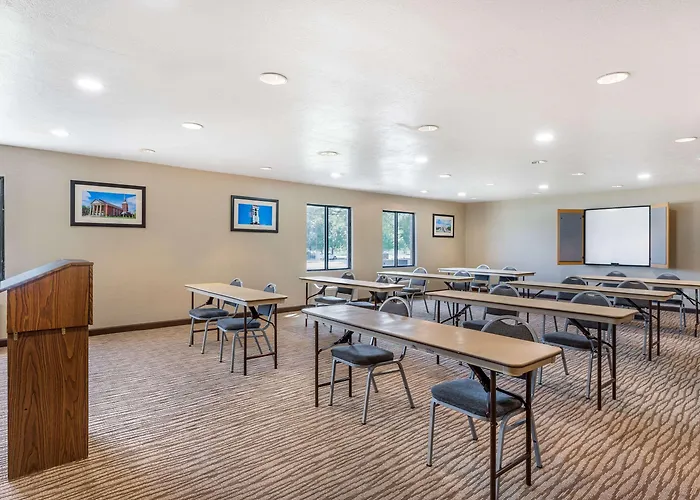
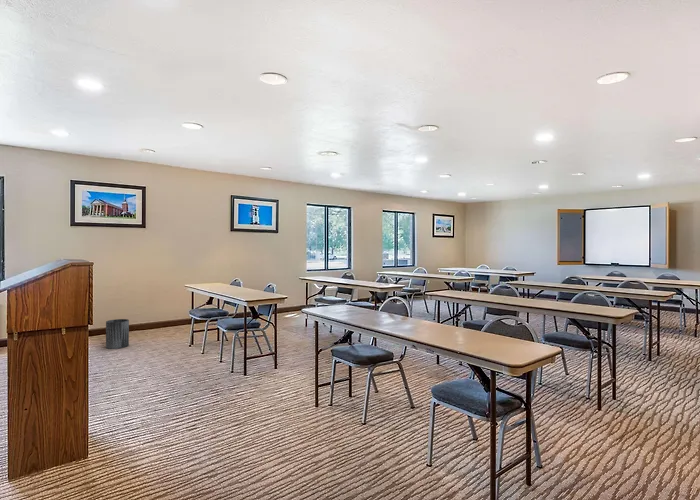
+ trash can (117, 333)
